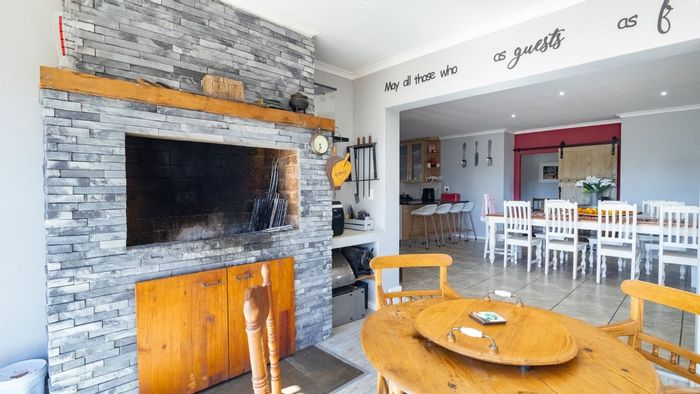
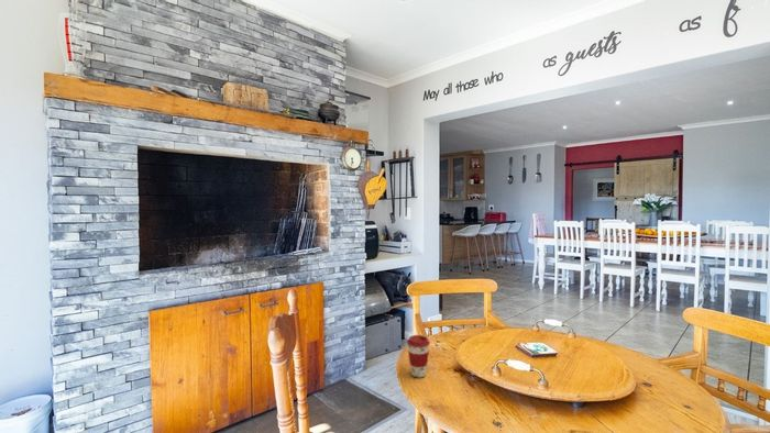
+ coffee cup (418, 356)
